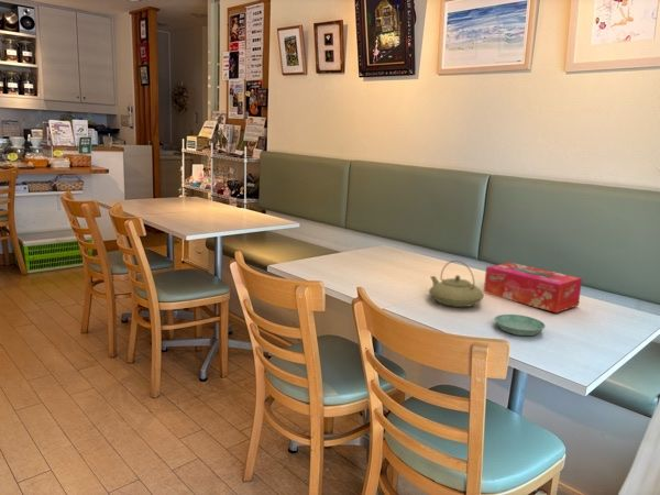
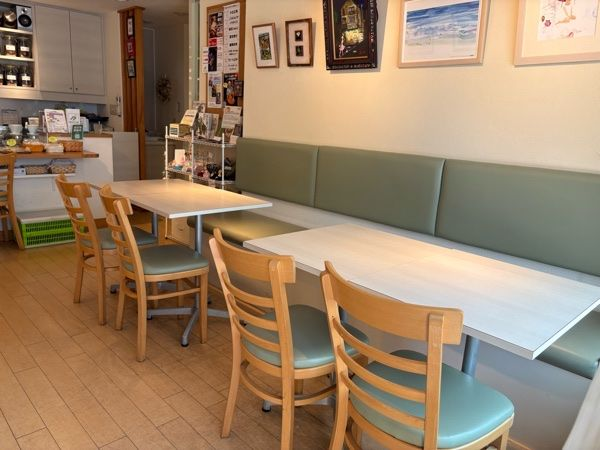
- tissue box (530, 285)
- saucer (518, 326)
- teapot (454, 280)
